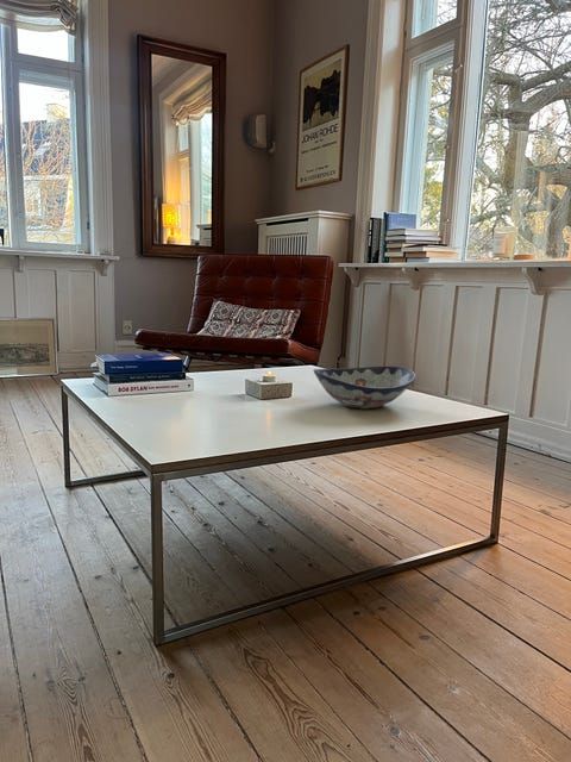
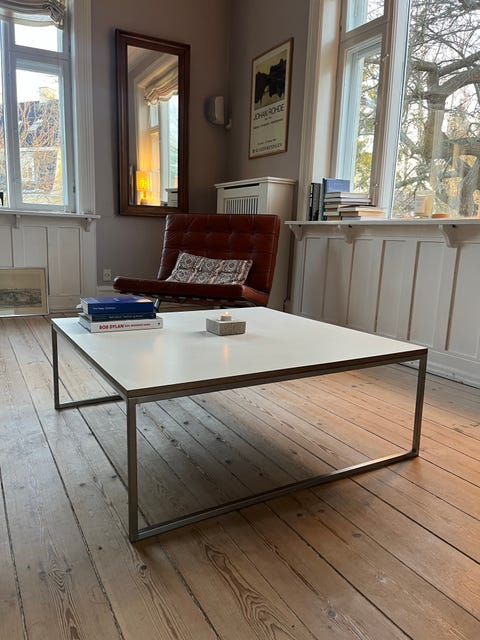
- decorative bowl (363, 387)
